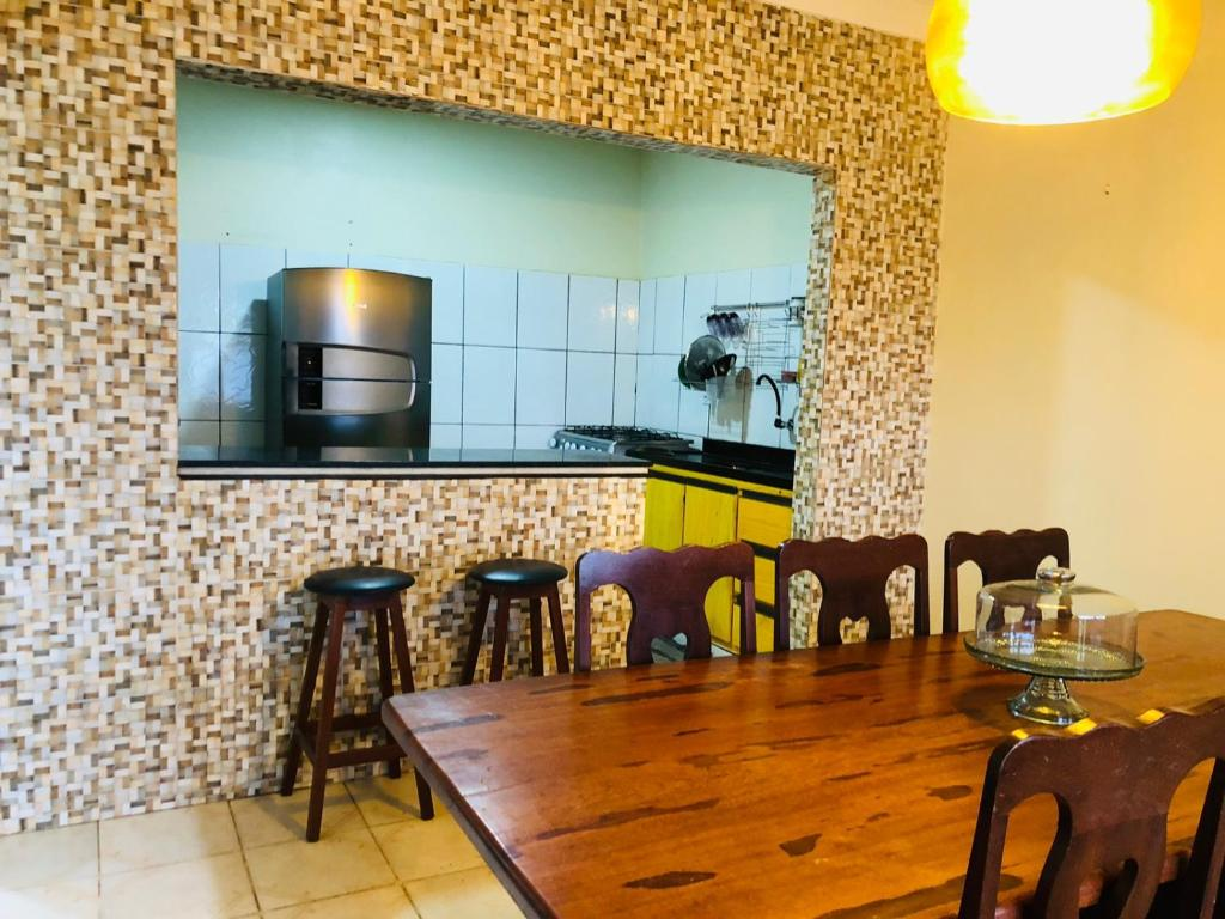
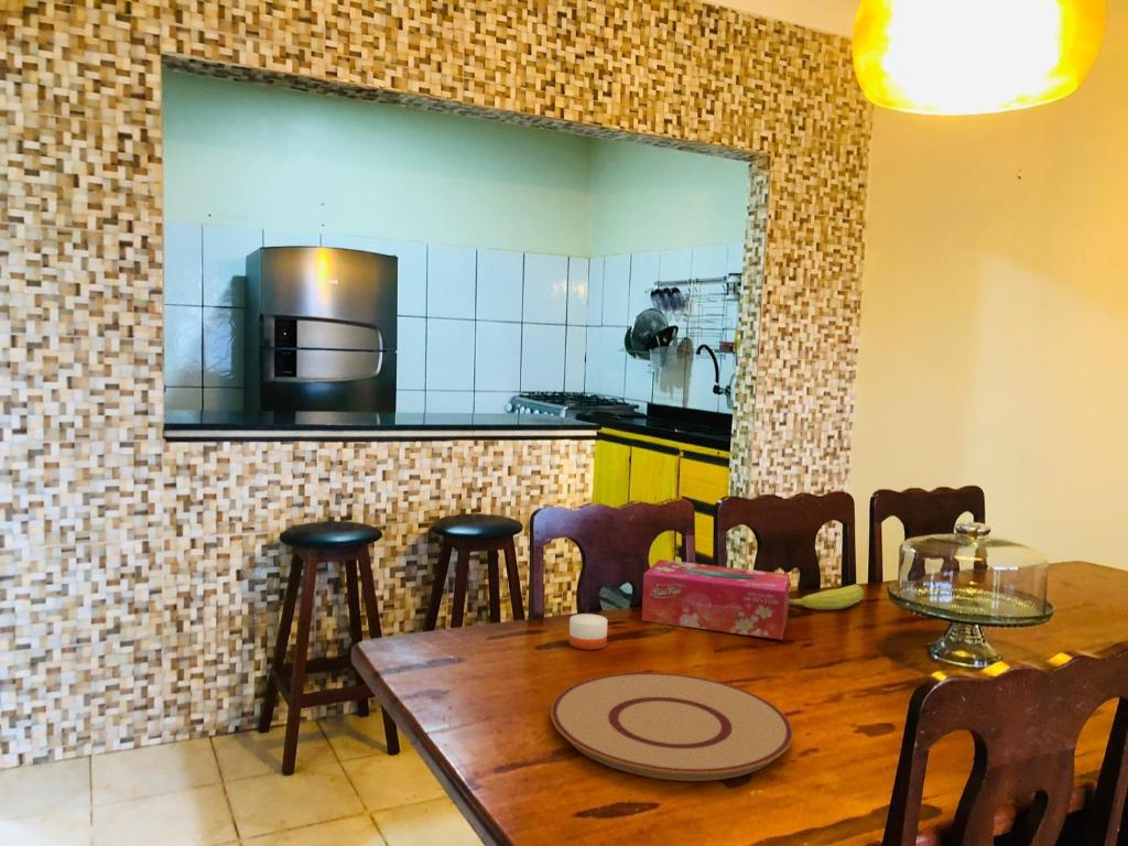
+ fruit (831, 593)
+ tissue box (716, 597)
+ candle (588, 618)
+ plate (669, 722)
